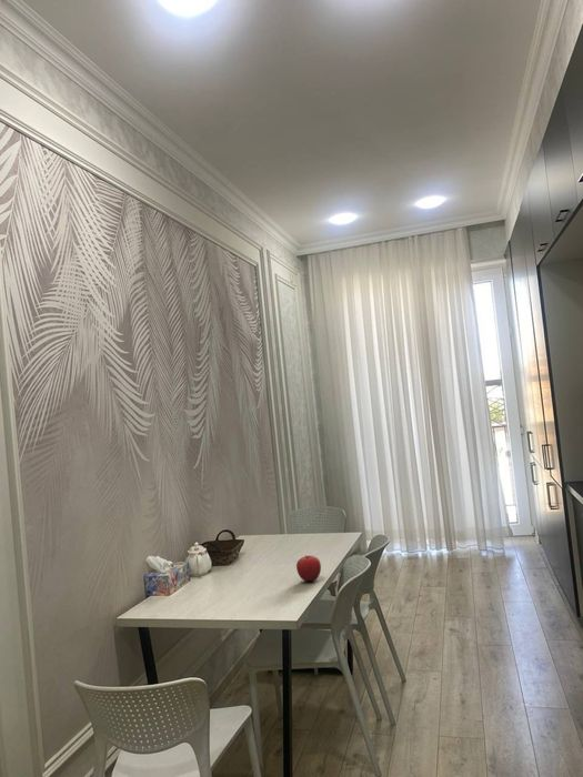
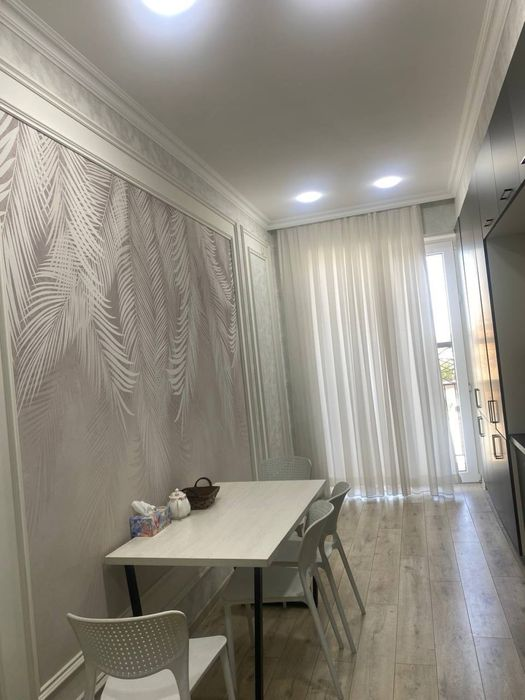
- fruit (309, 567)
